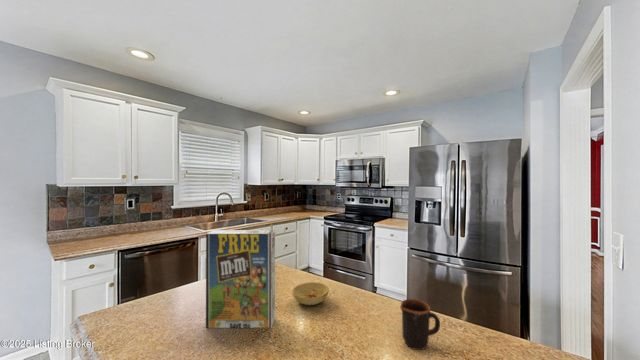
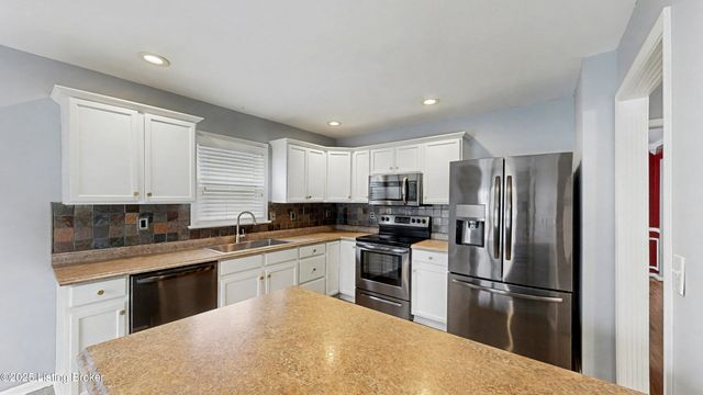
- bowl (310, 294)
- cereal box (241, 277)
- mug (420, 324)
